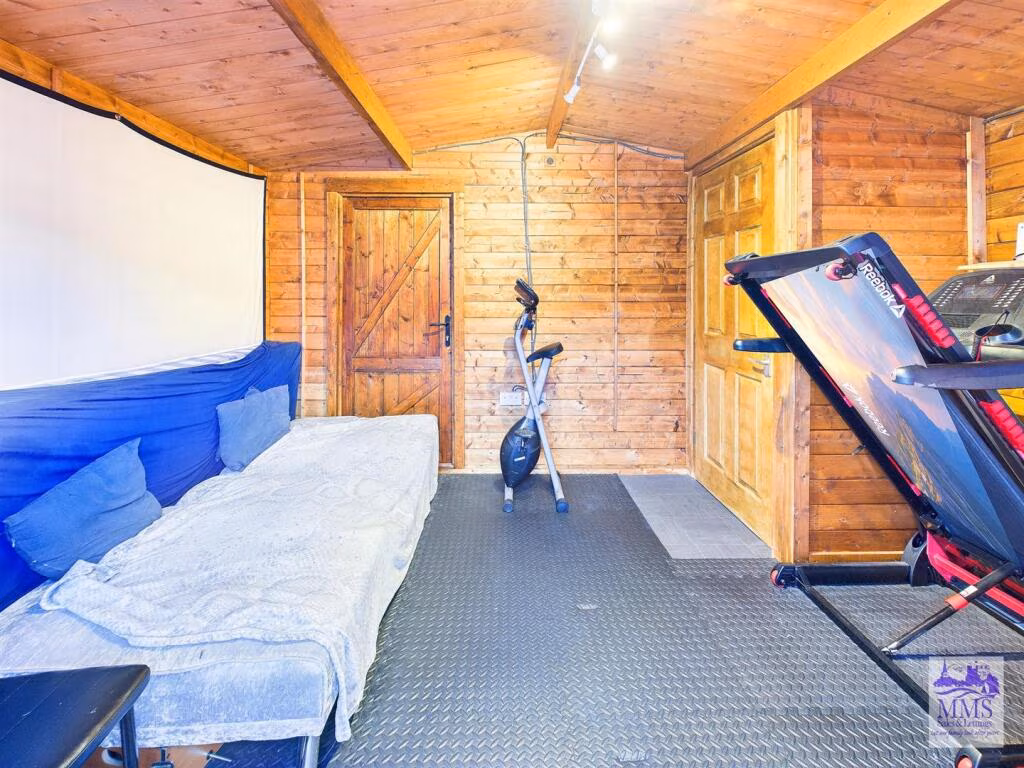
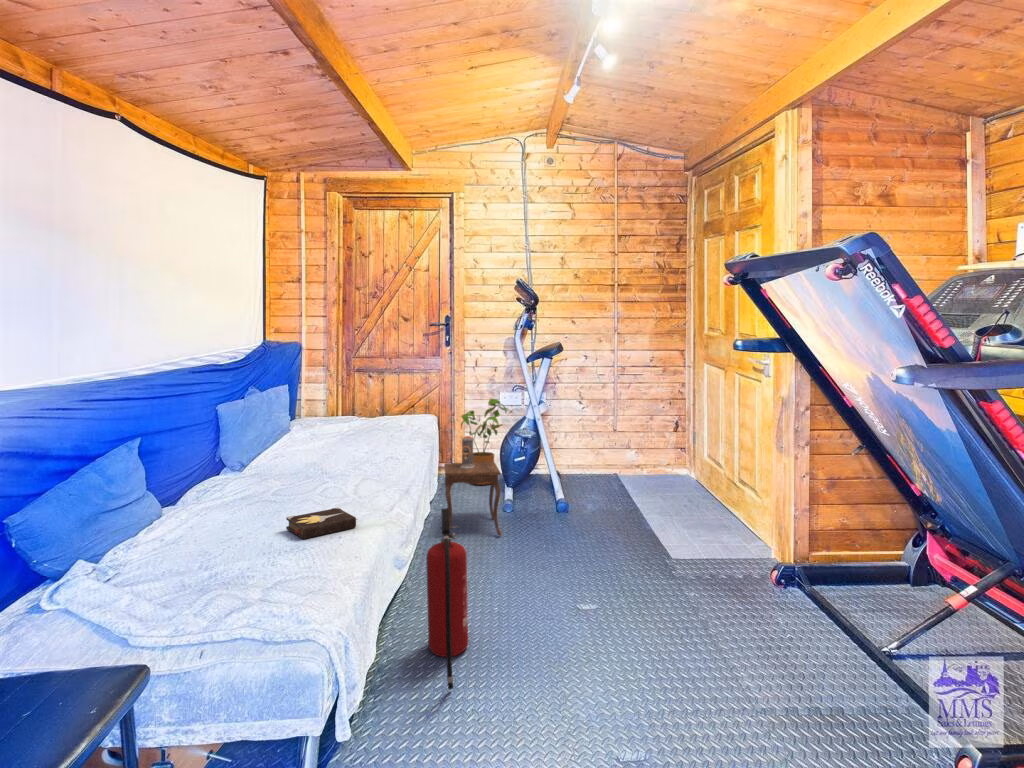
+ side table (471, 480)
+ house plant (484, 442)
+ hardback book (321, 521)
+ fire extinguisher (448, 591)
